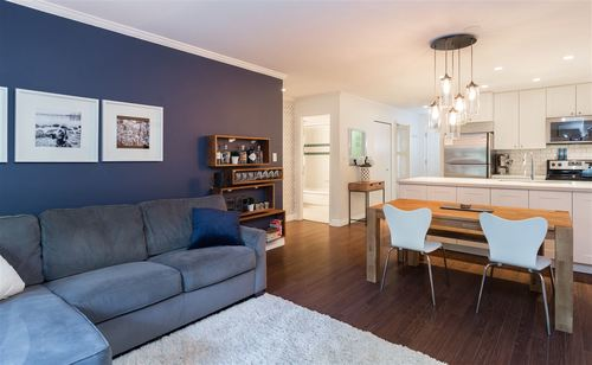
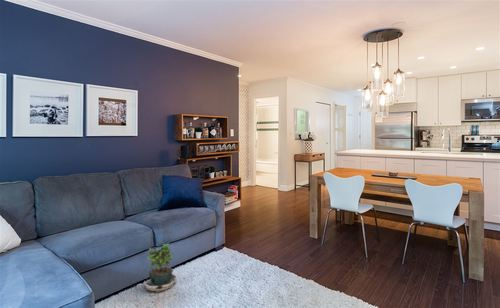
+ potted plant (161, 265)
